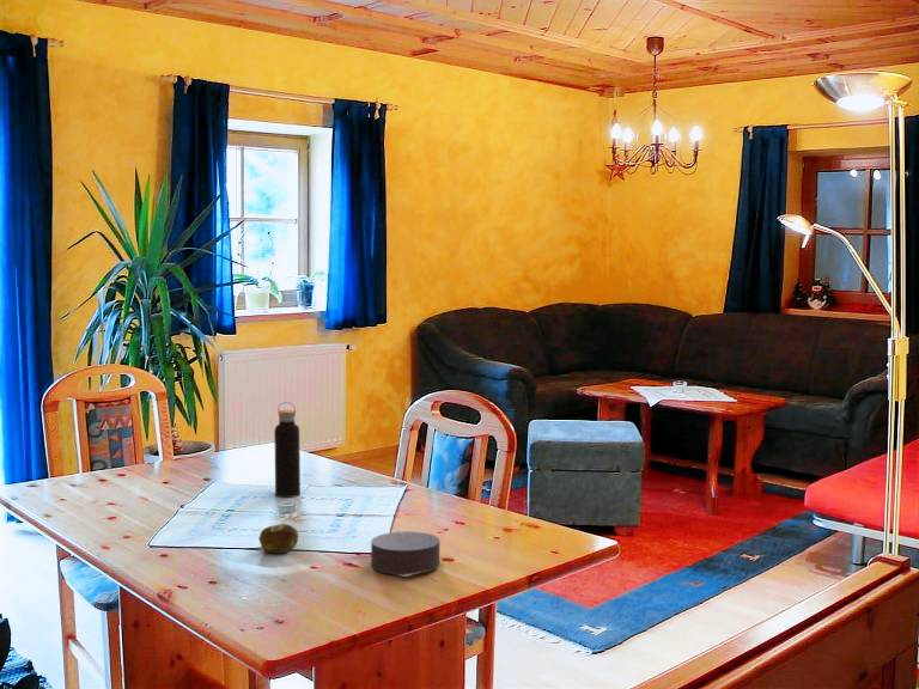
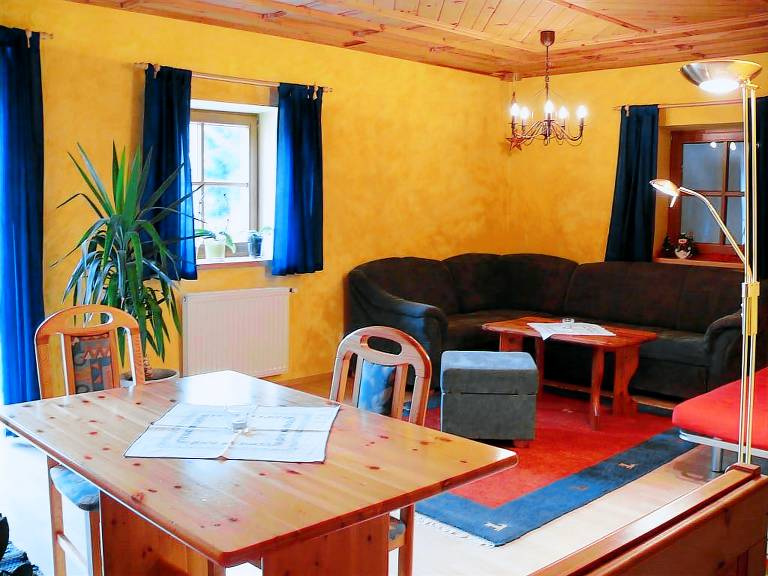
- water bottle (287, 449)
- fruit (279, 538)
- candle (404, 550)
